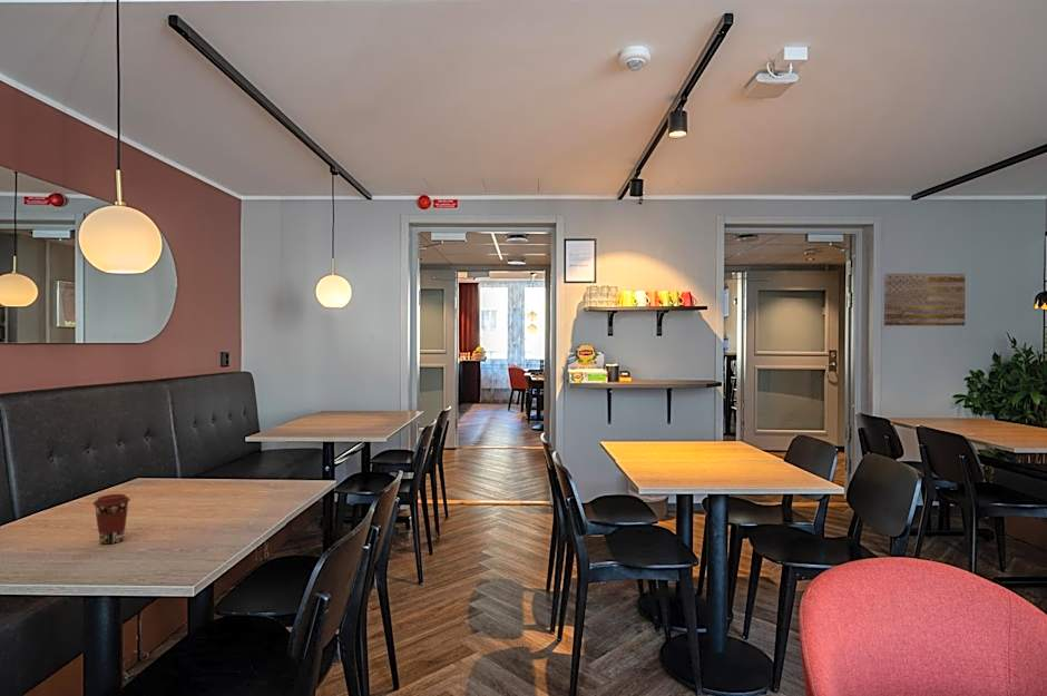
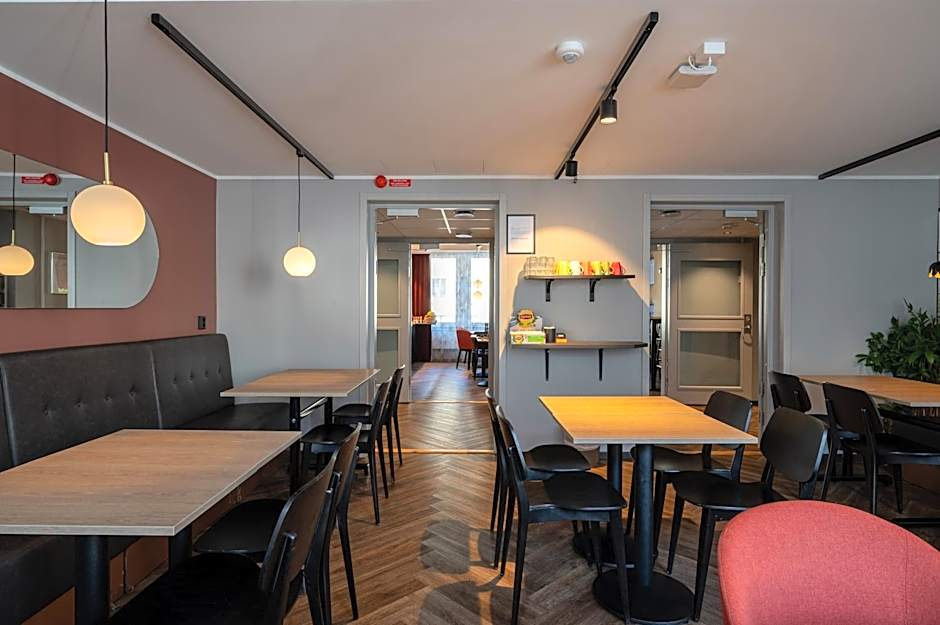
- wall art (923, 300)
- coffee cup (111, 518)
